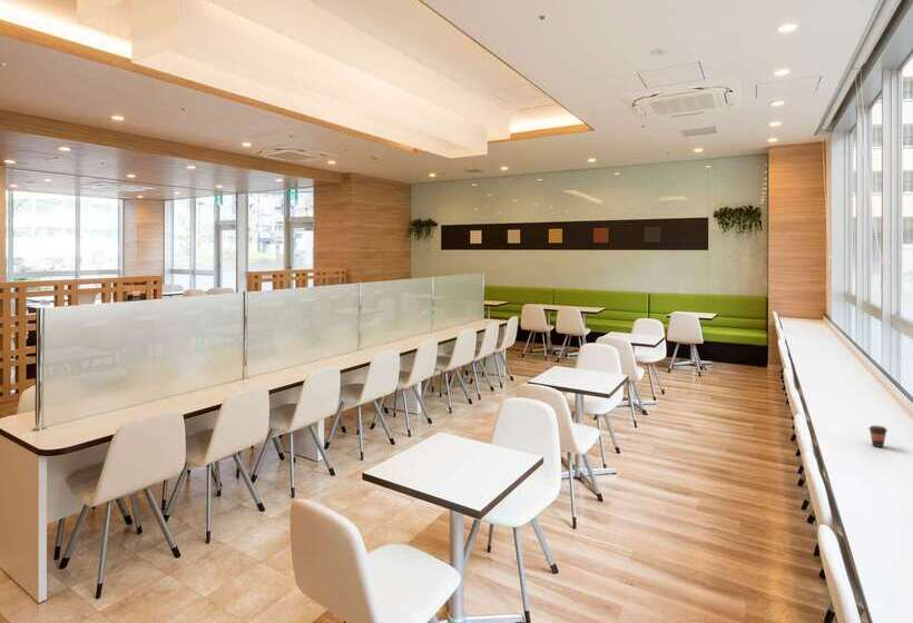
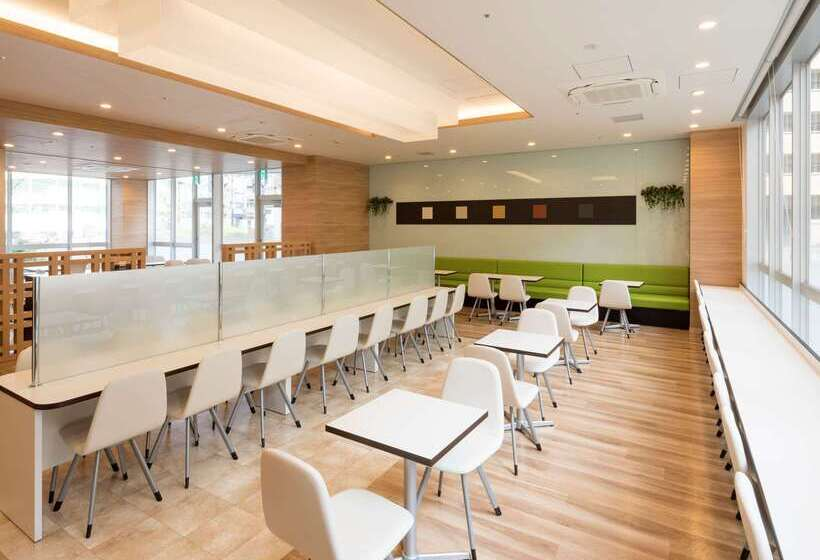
- coffee cup (877, 436)
